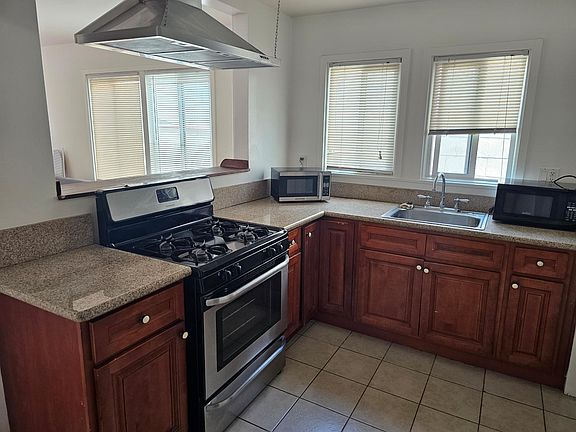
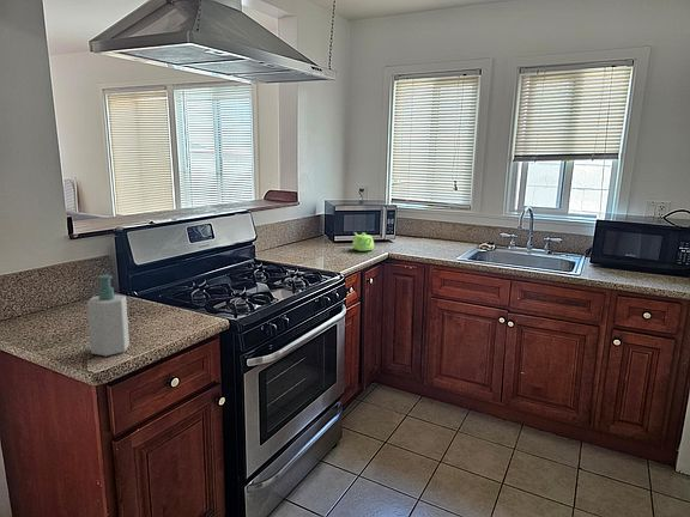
+ teapot (362, 241)
+ soap bottle (108, 312)
